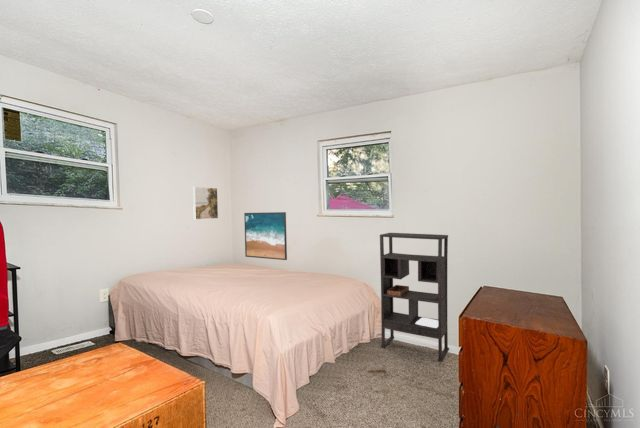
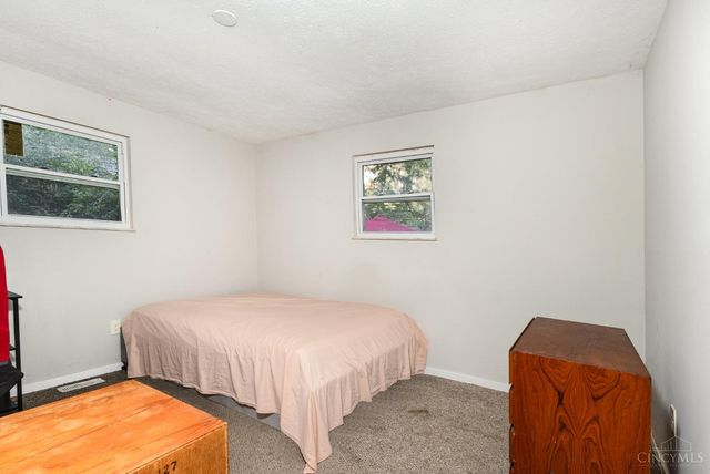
- bookshelf (413, 291)
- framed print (206, 203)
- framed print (264, 235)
